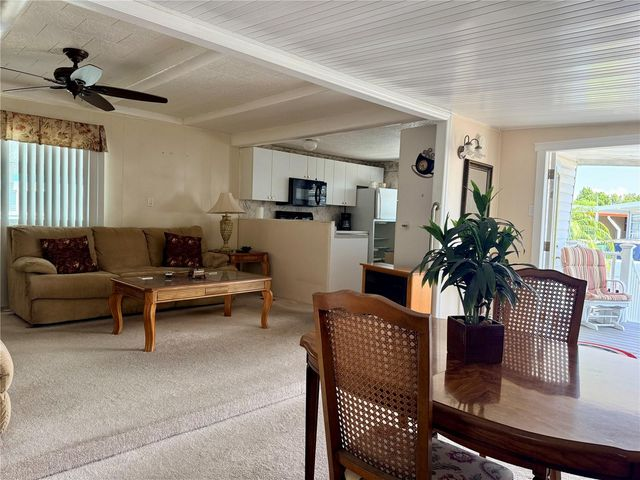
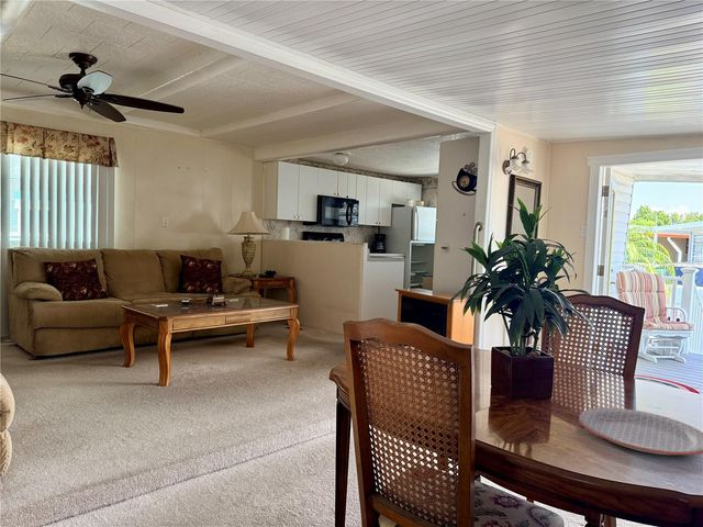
+ plate (640, 431)
